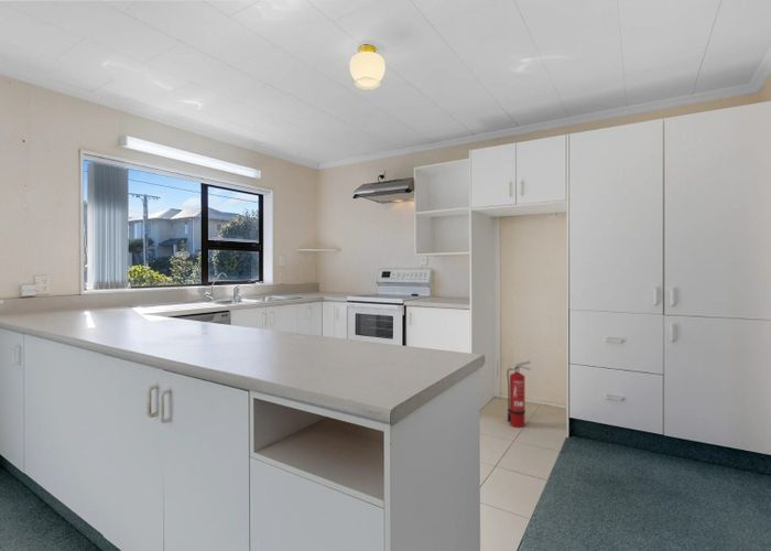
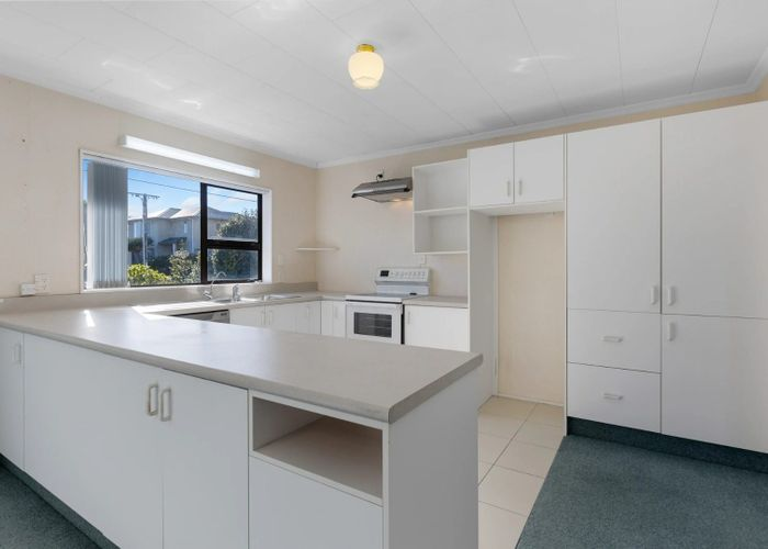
- fire extinguisher (519, 392)
